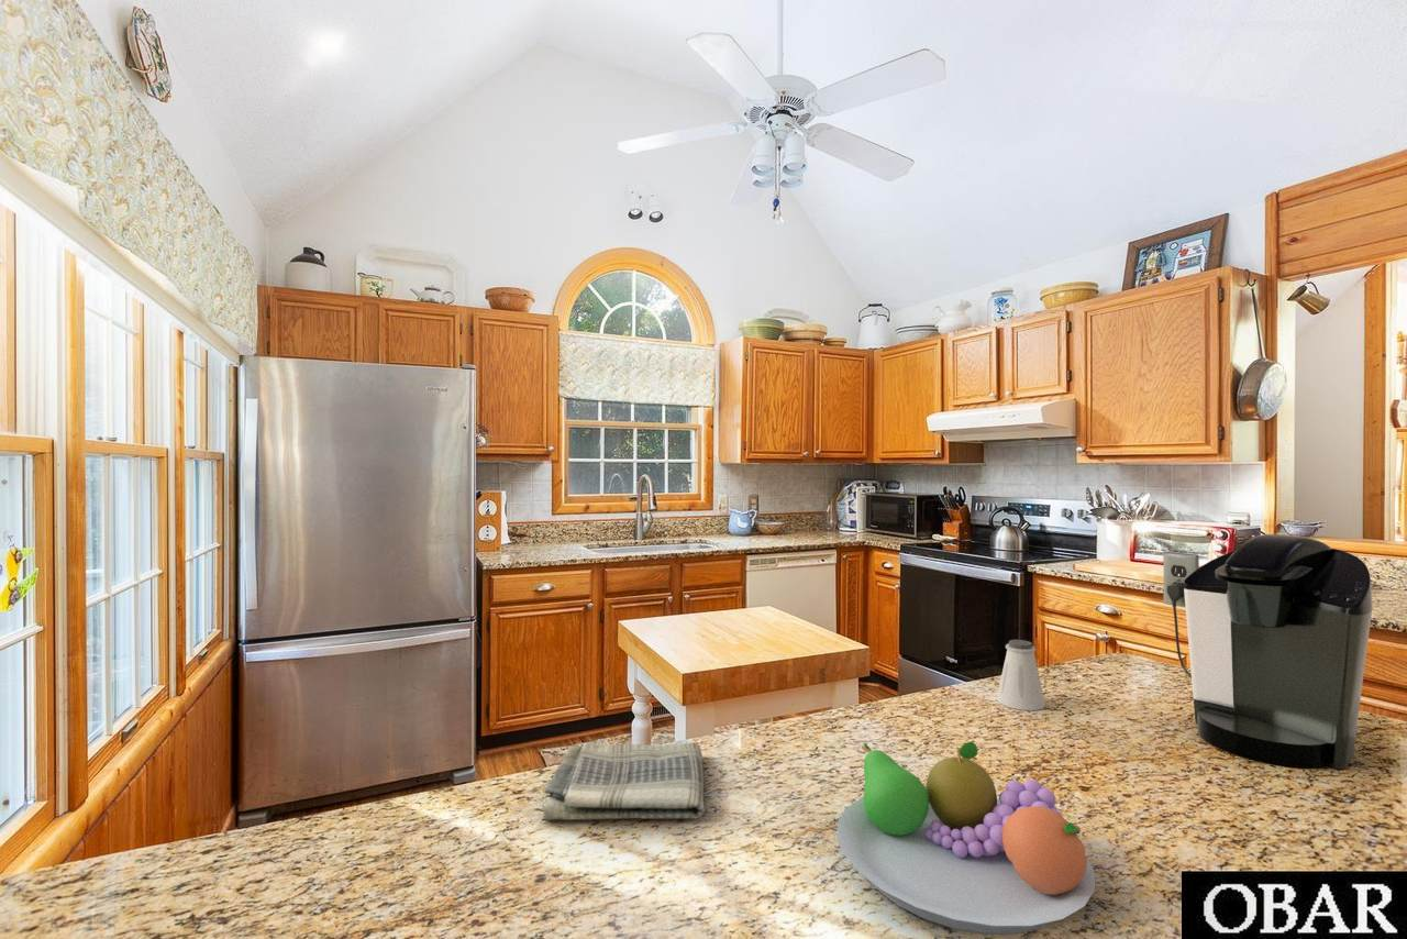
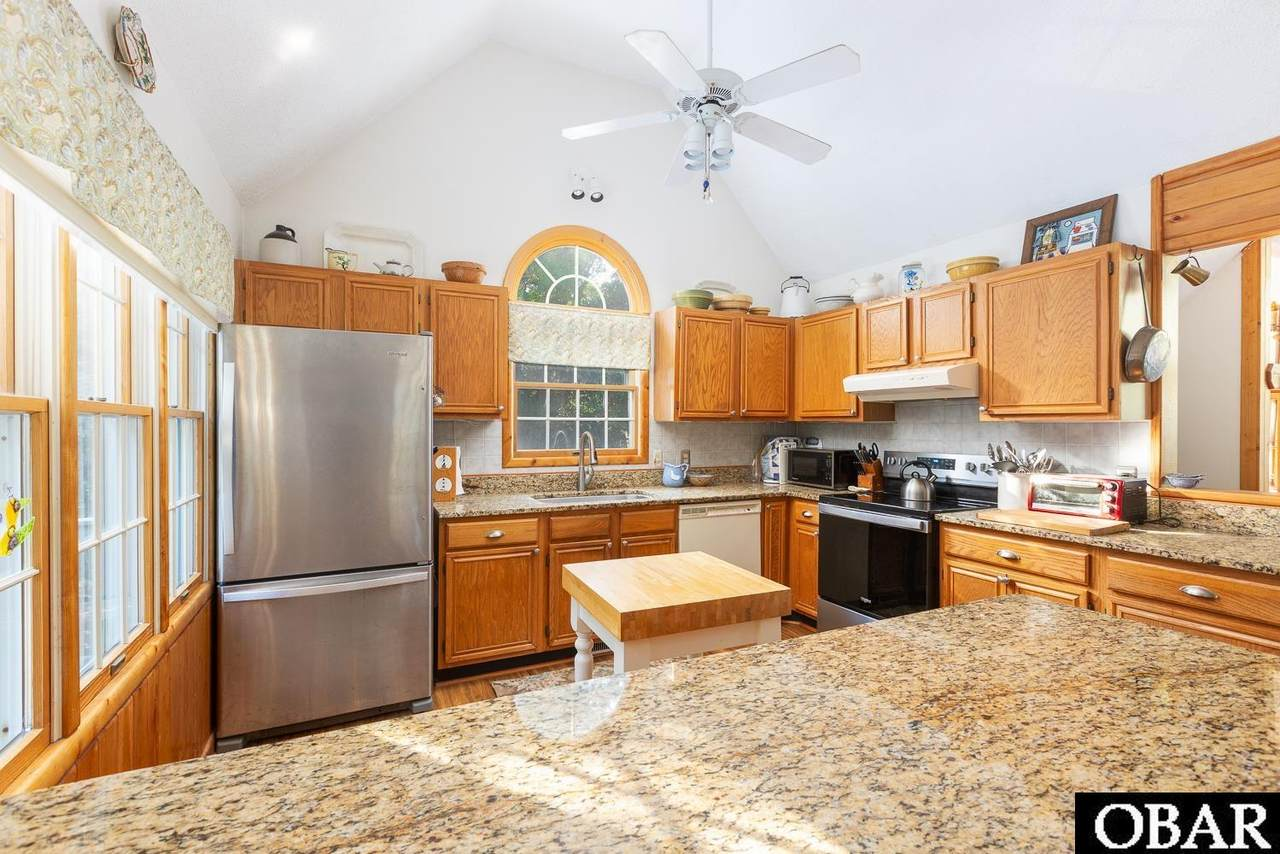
- fruit bowl (952, 815)
- coffee maker (1231, 628)
- dish towel (628, 773)
- saltshaker (1020, 672)
